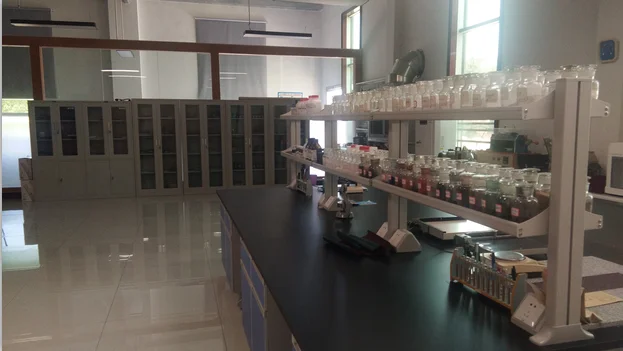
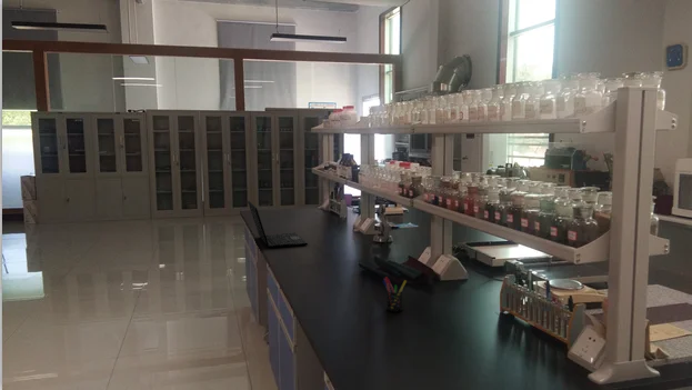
+ laptop (277, 233)
+ pen holder (393, 293)
